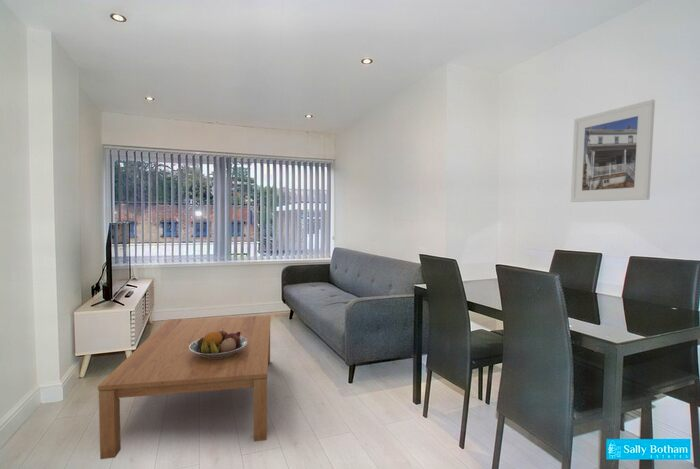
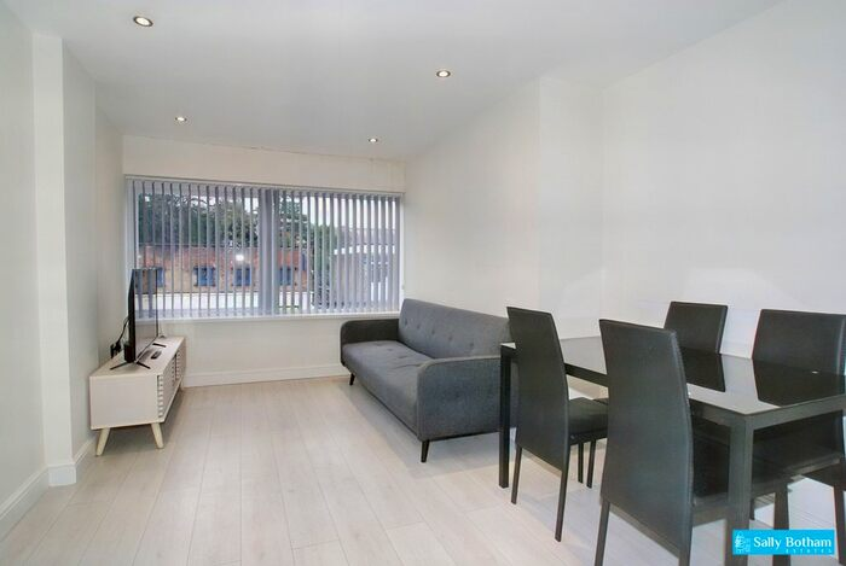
- fruit bowl (218, 341)
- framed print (608, 155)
- coffee table (207, 369)
